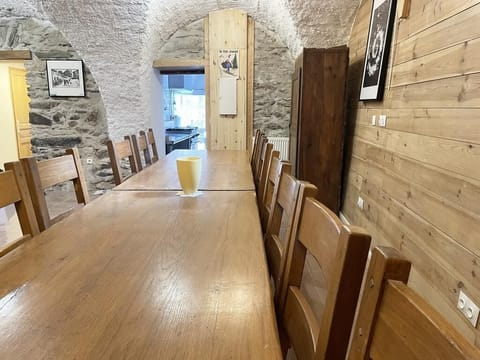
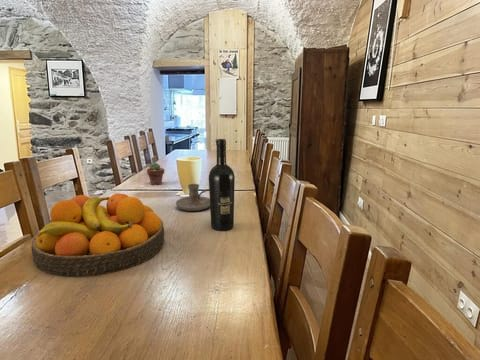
+ fruit bowl (100, 221)
+ potted succulent (155, 173)
+ wine bottle (221, 184)
+ candle holder (198, 196)
